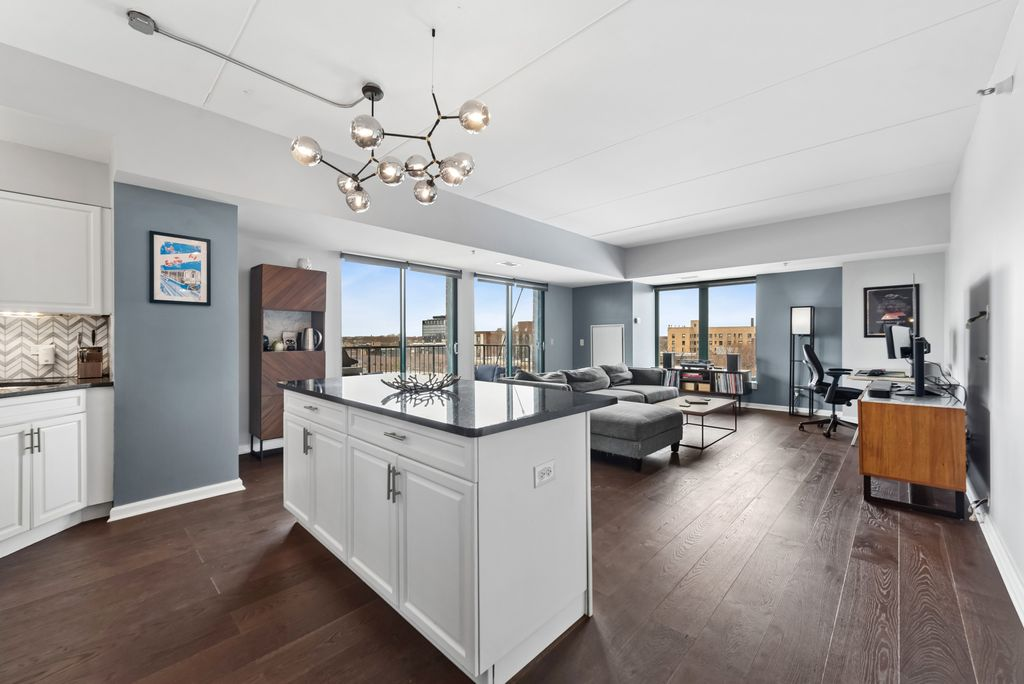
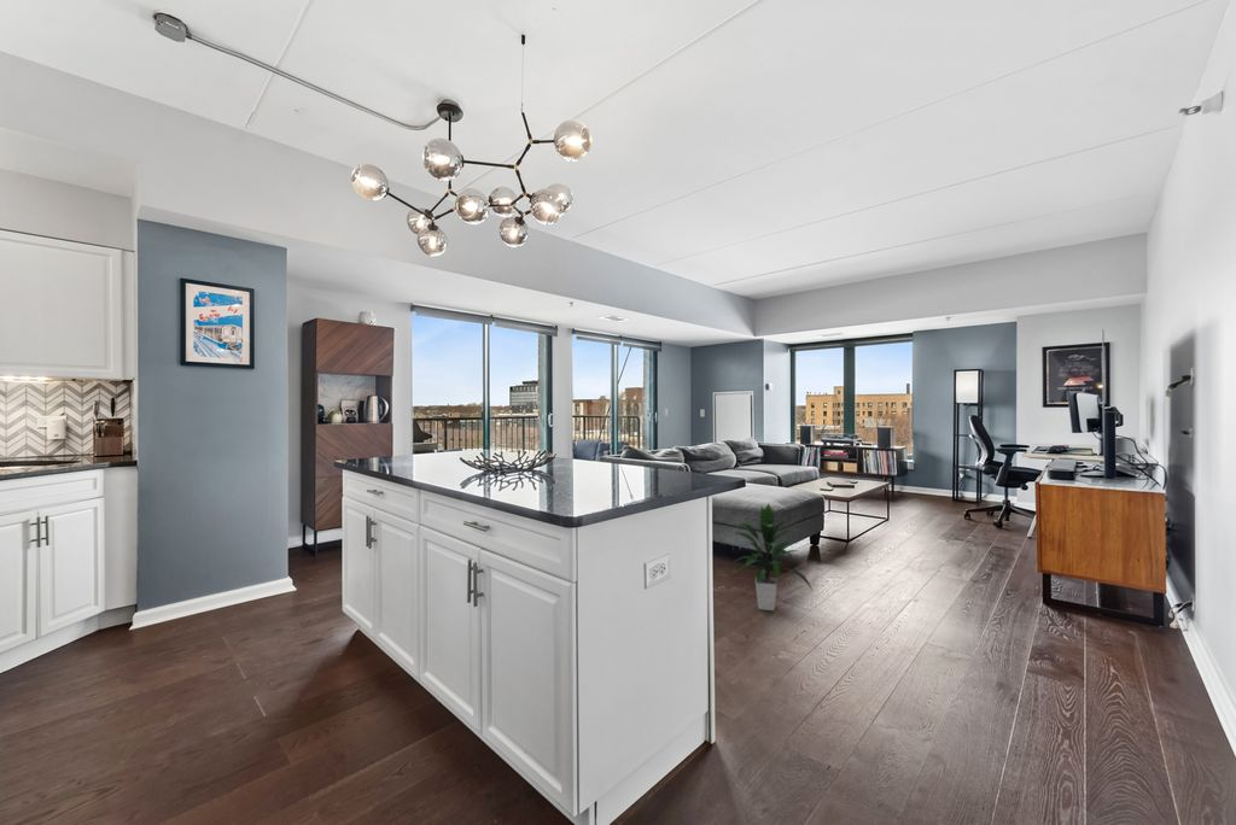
+ indoor plant (768, 557)
